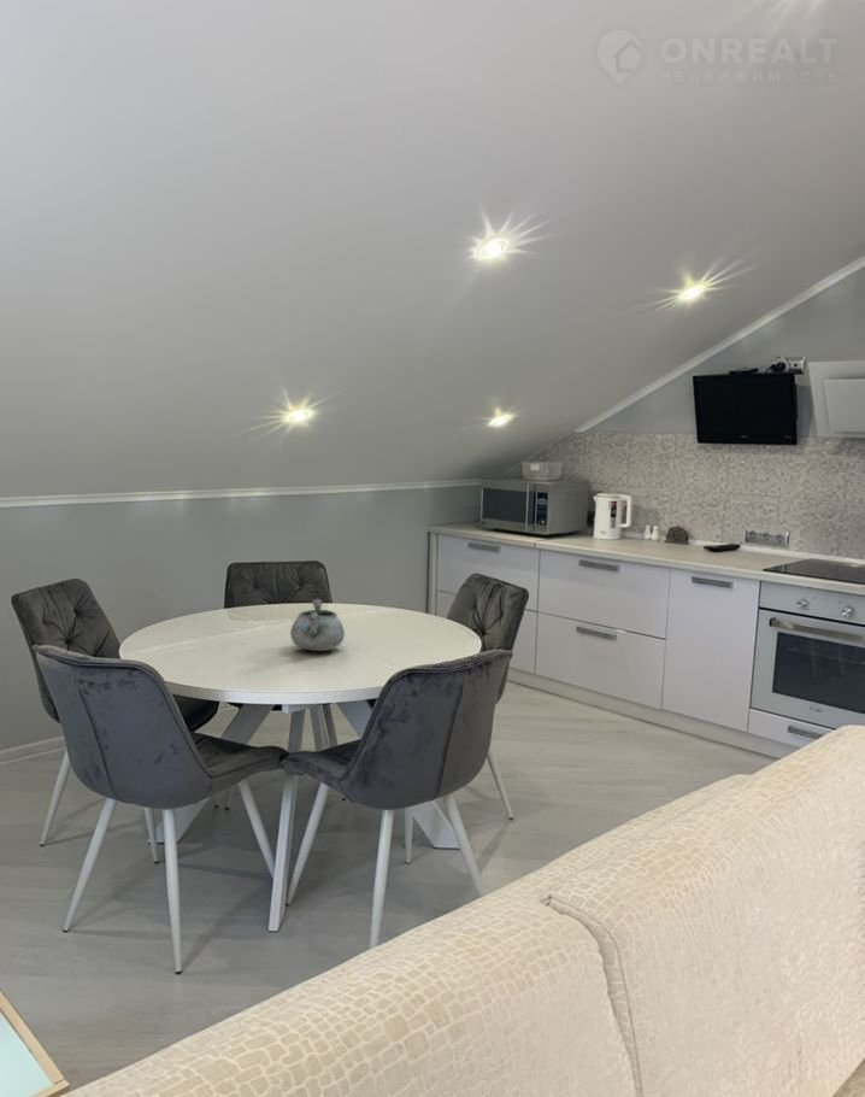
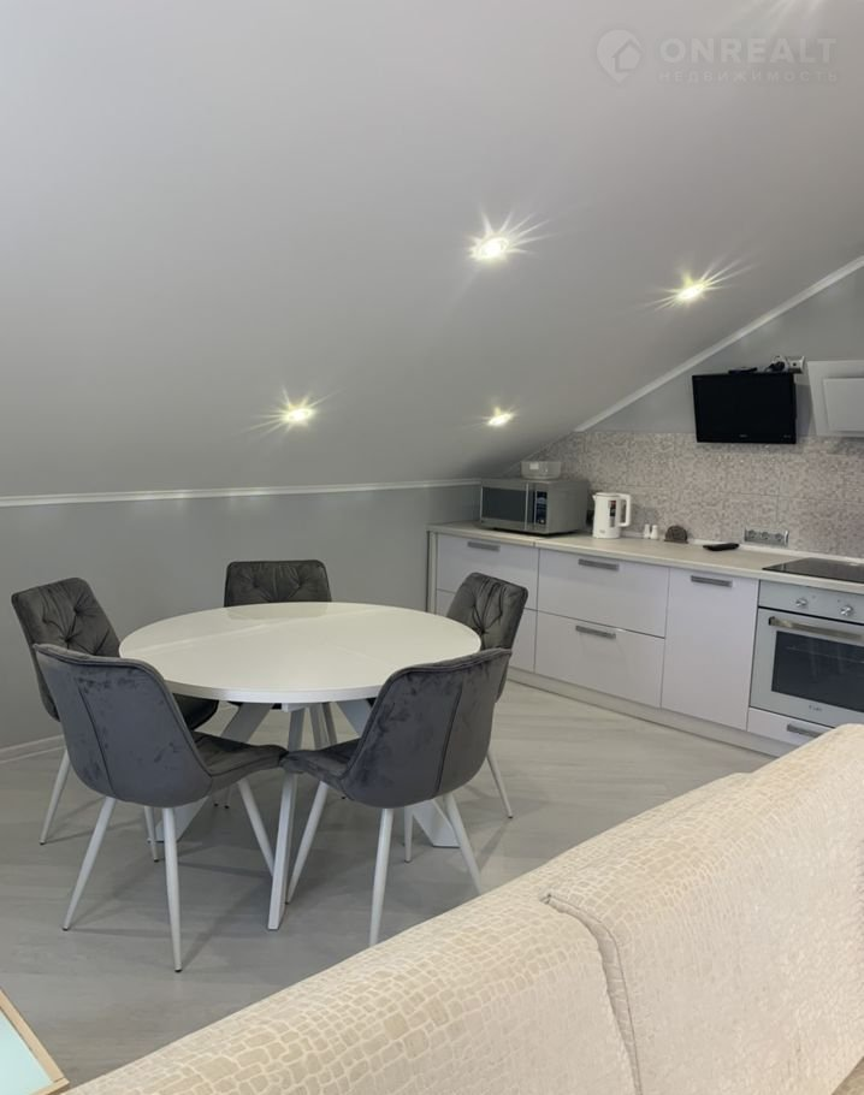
- decorative bowl (317, 627)
